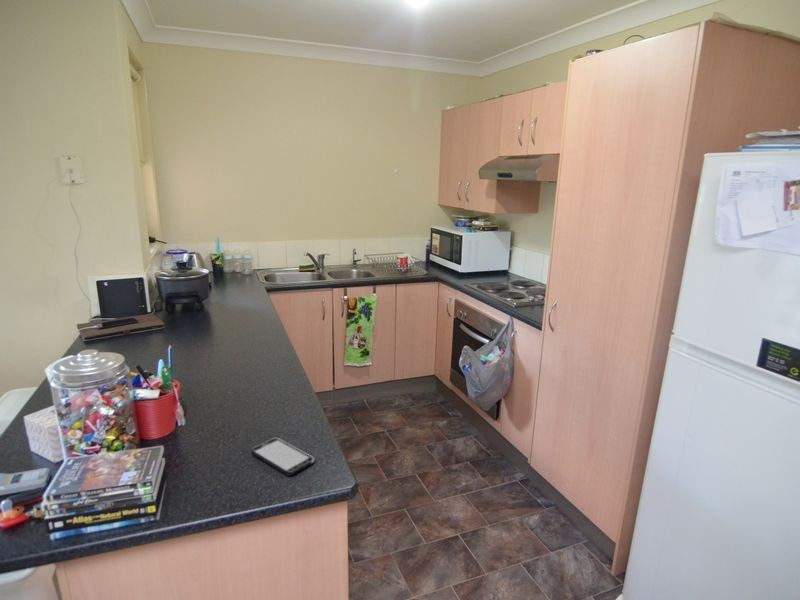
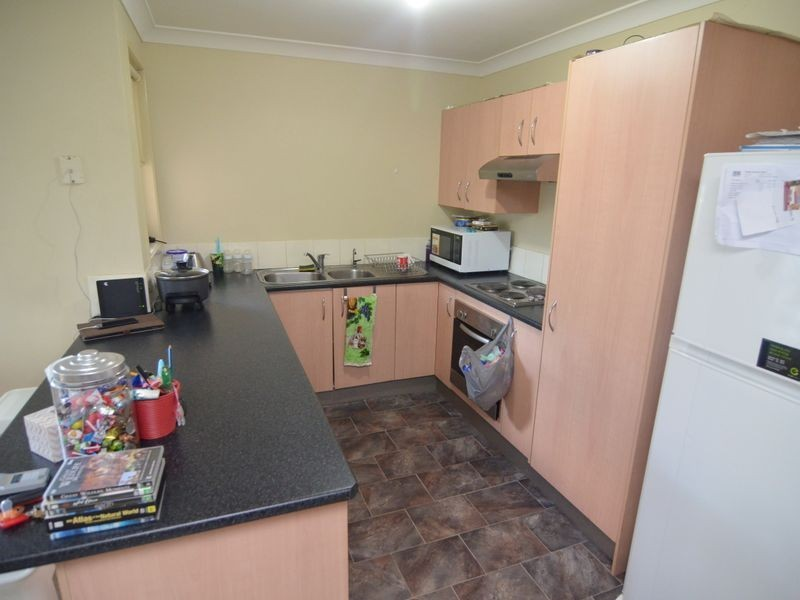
- smartphone (282, 455)
